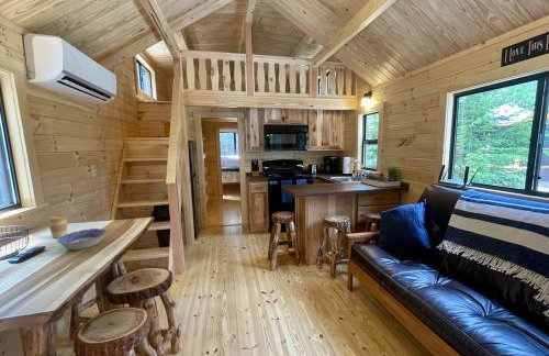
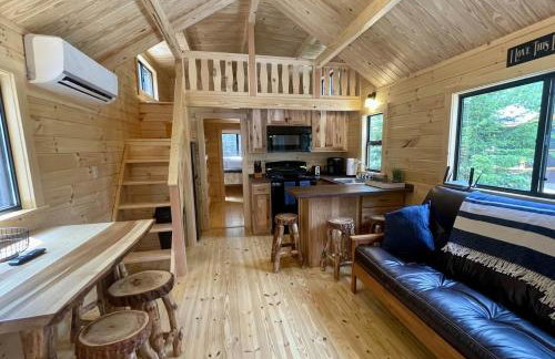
- coffee cup (58, 225)
- bowl (82, 240)
